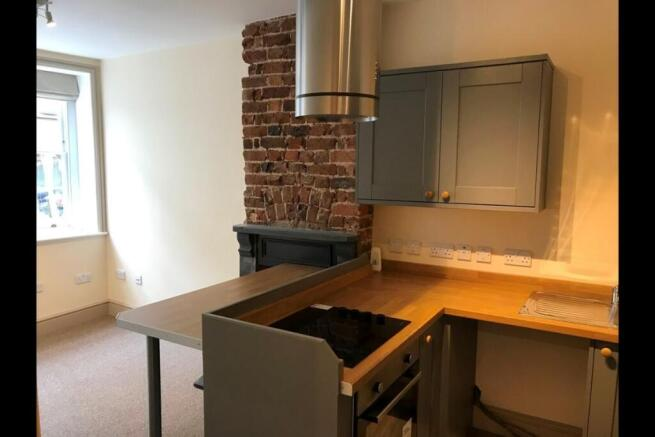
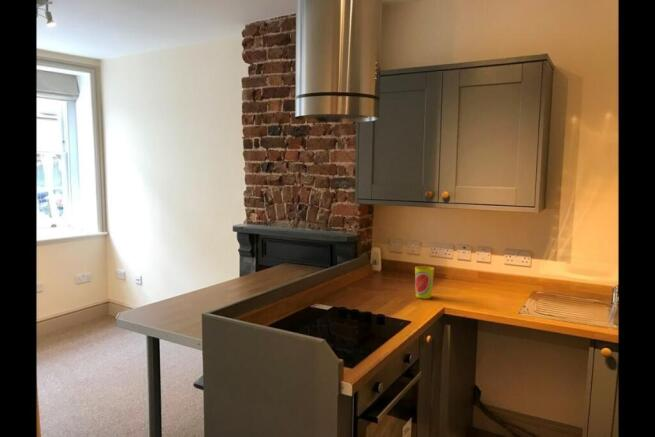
+ cup (424, 282)
